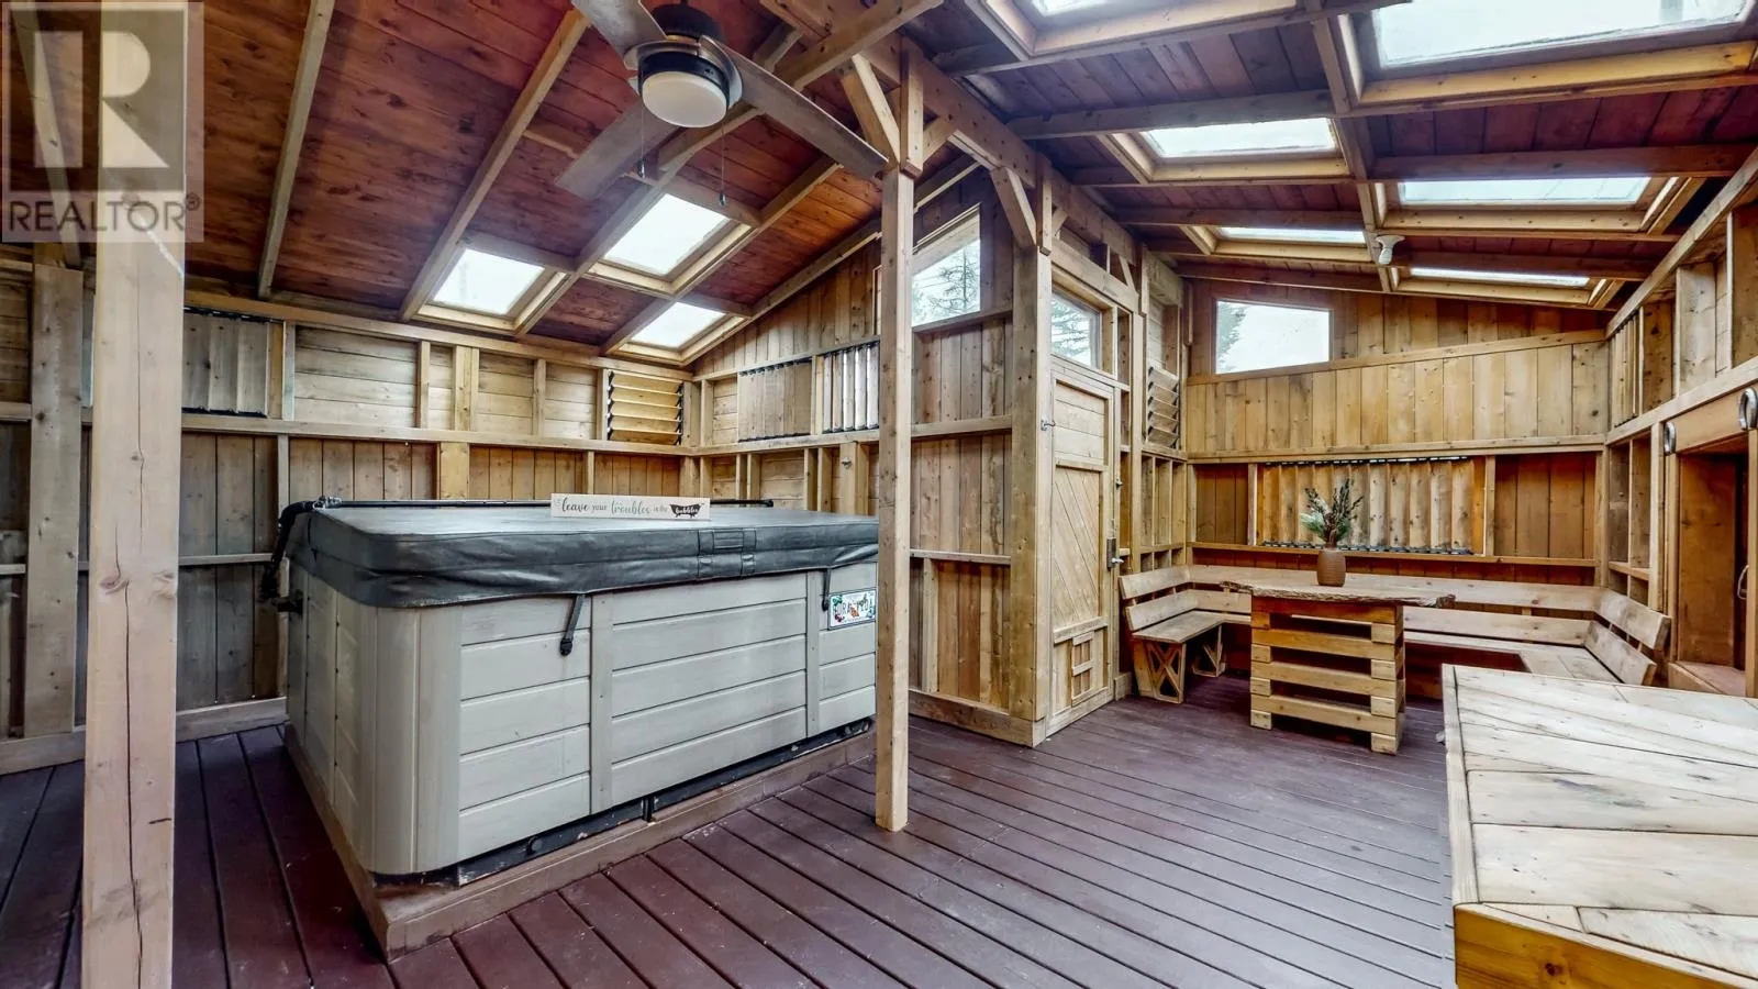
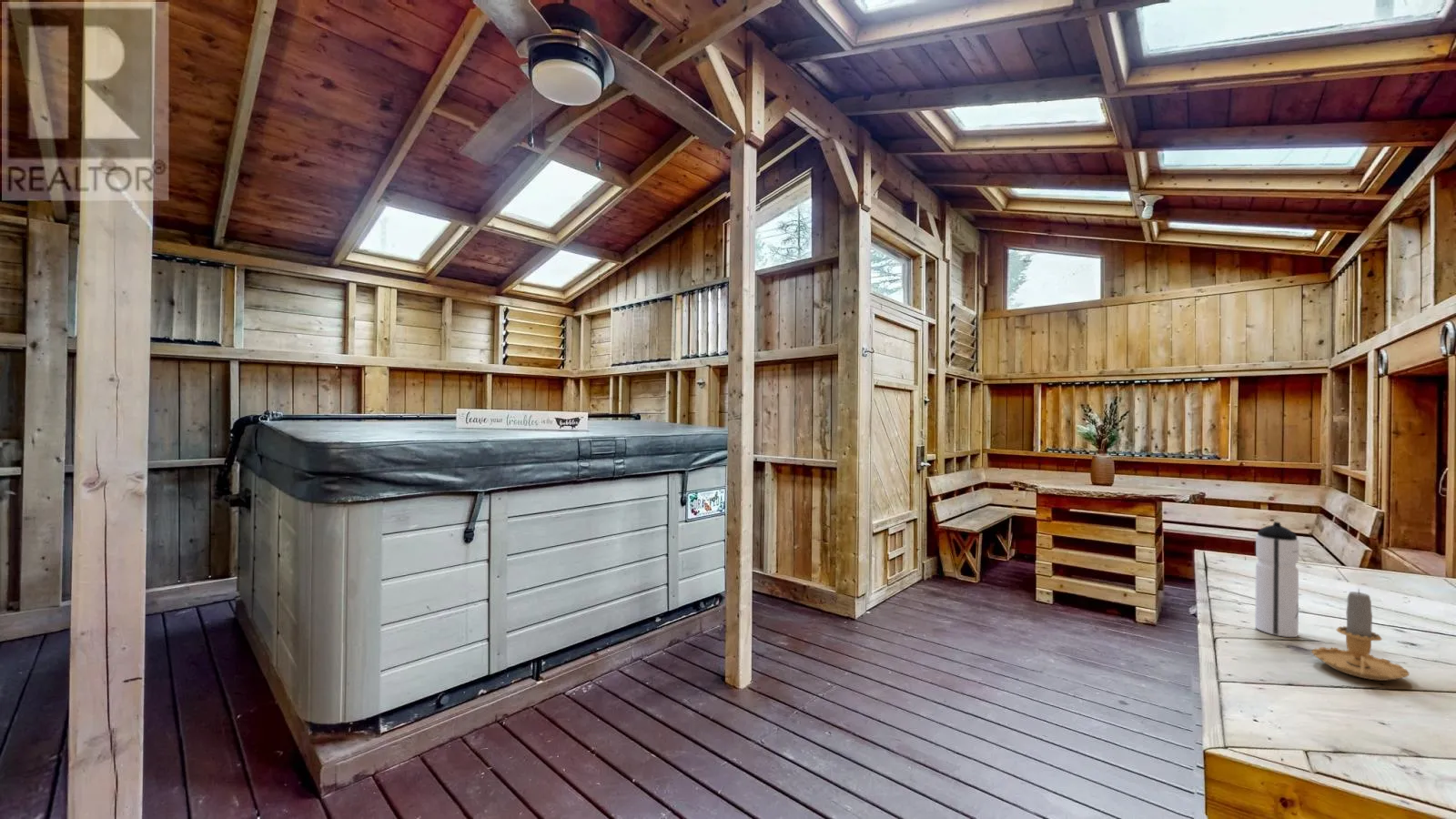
+ candle (1359, 632)
+ water bottle (1276, 576)
